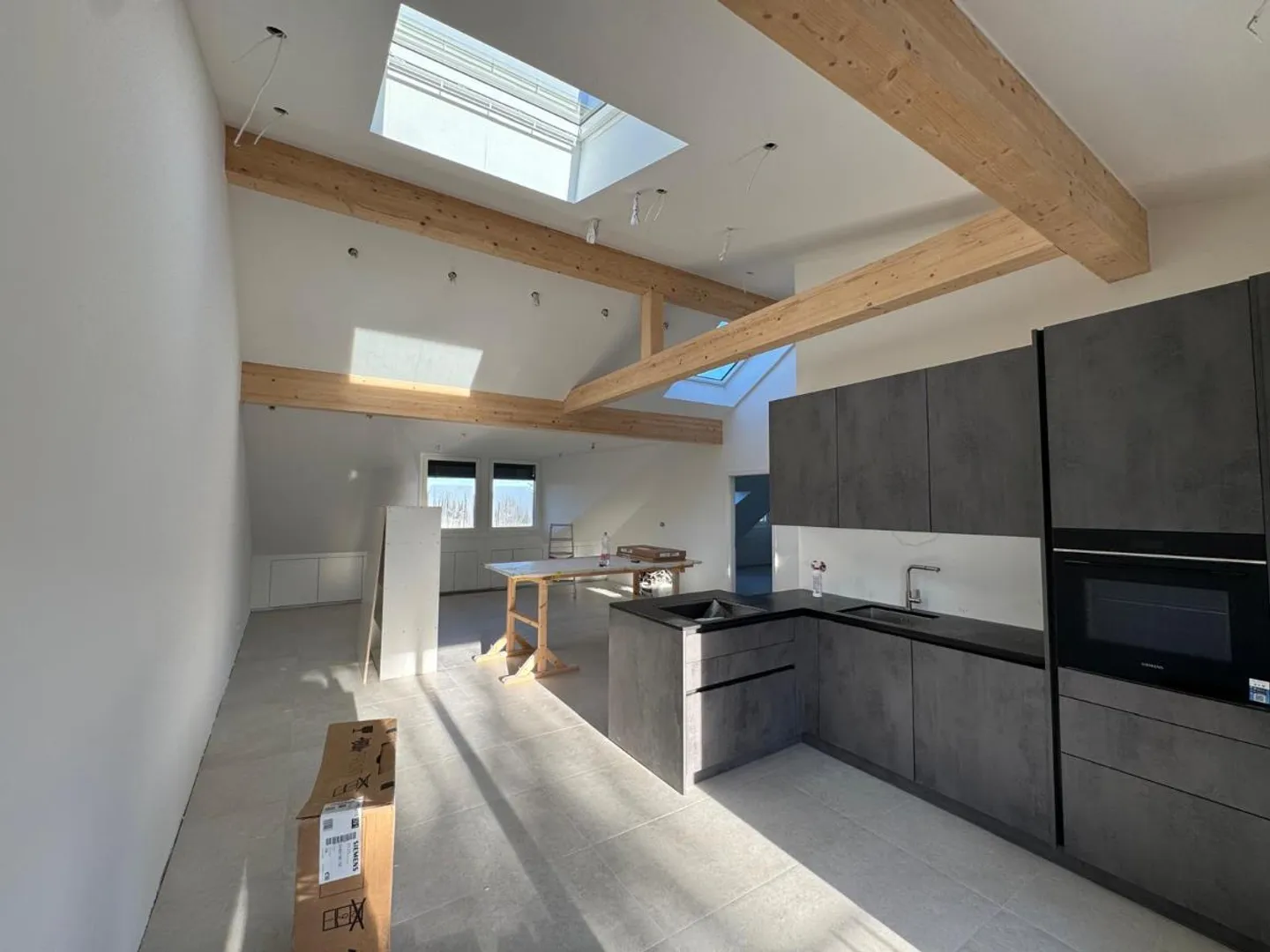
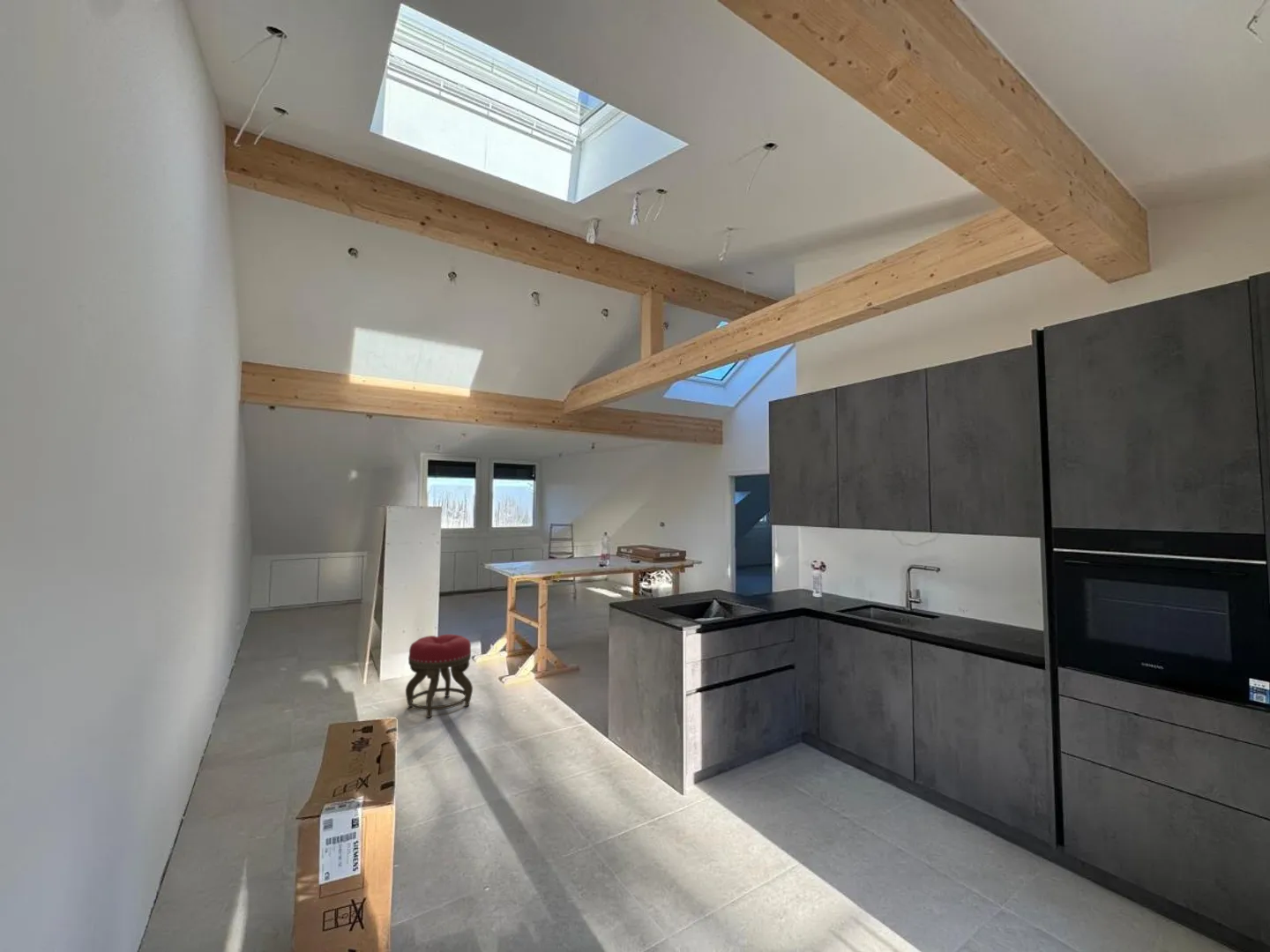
+ stool (439, 672)
